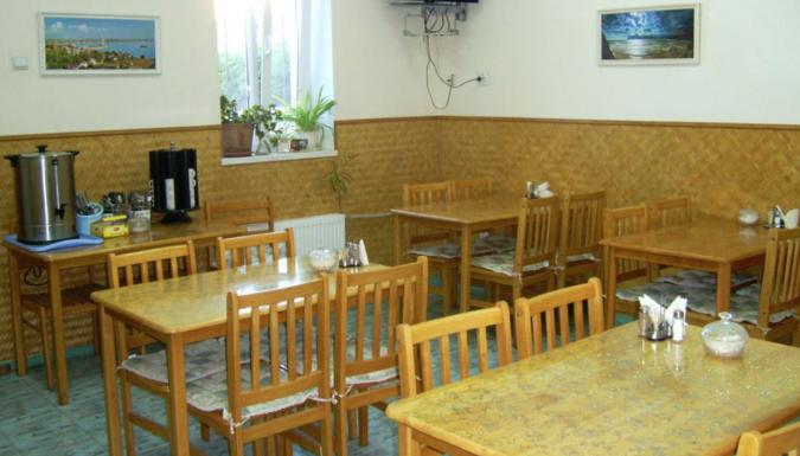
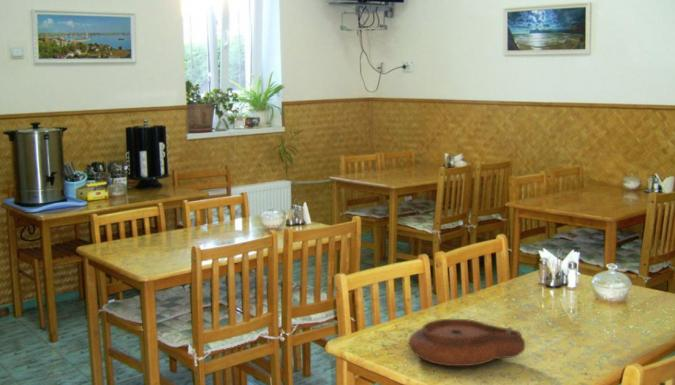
+ plate (462, 343)
